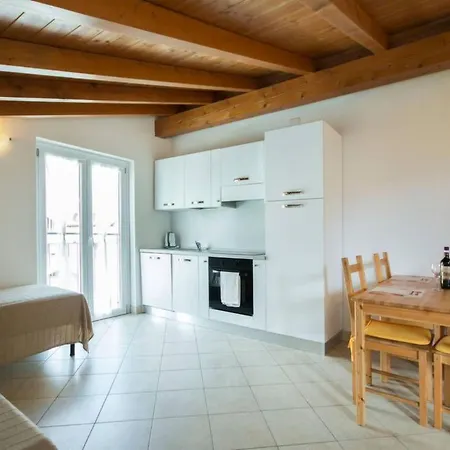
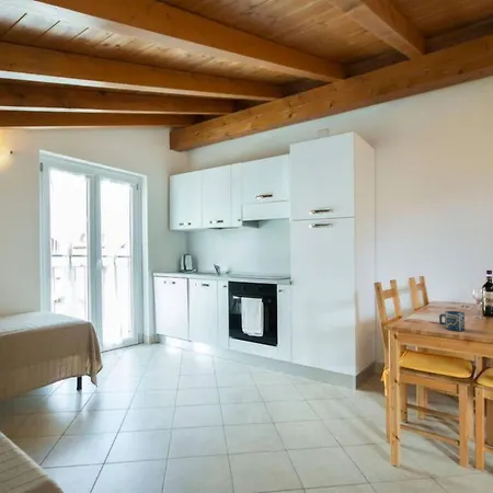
+ cup (451, 320)
